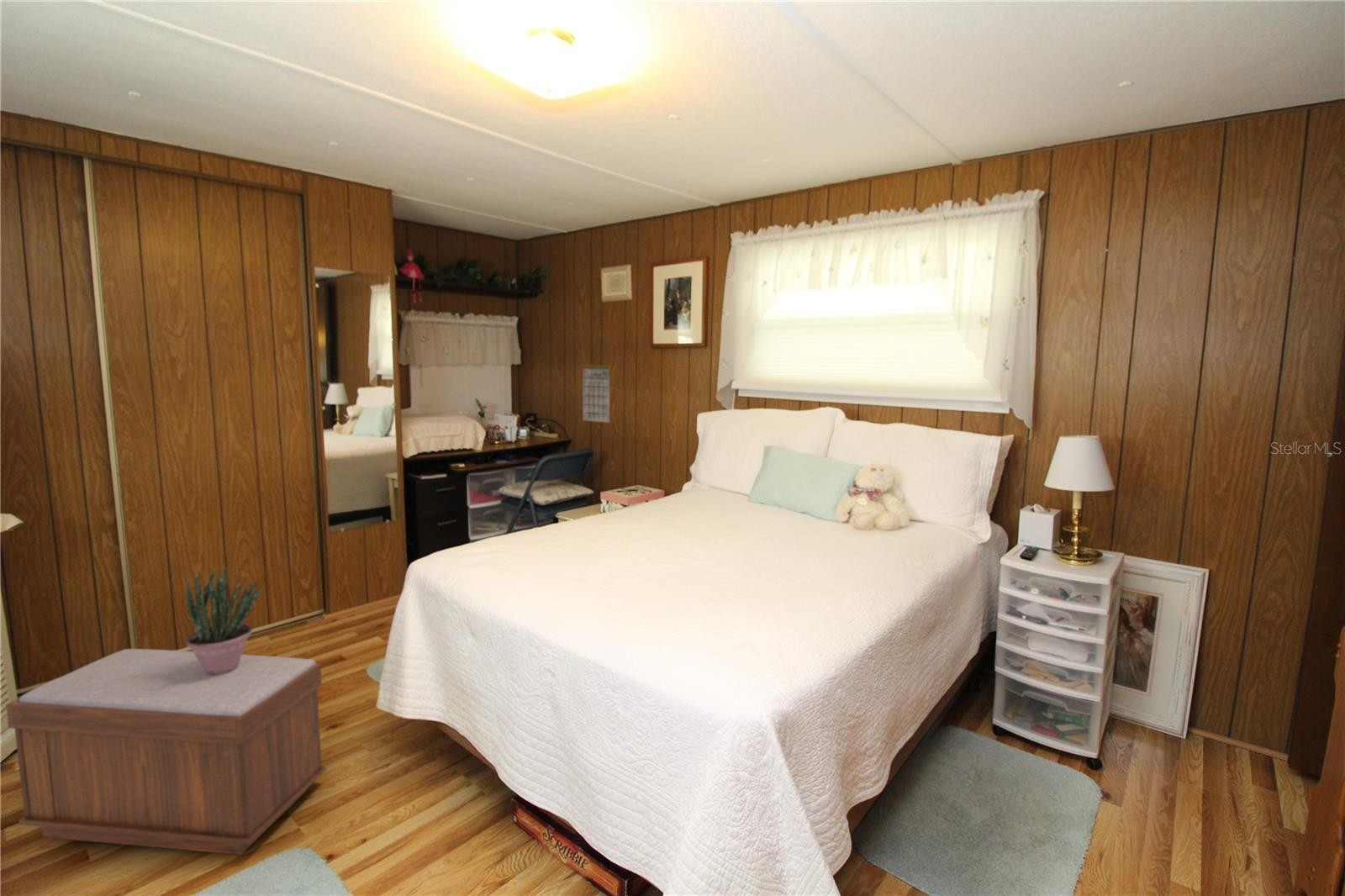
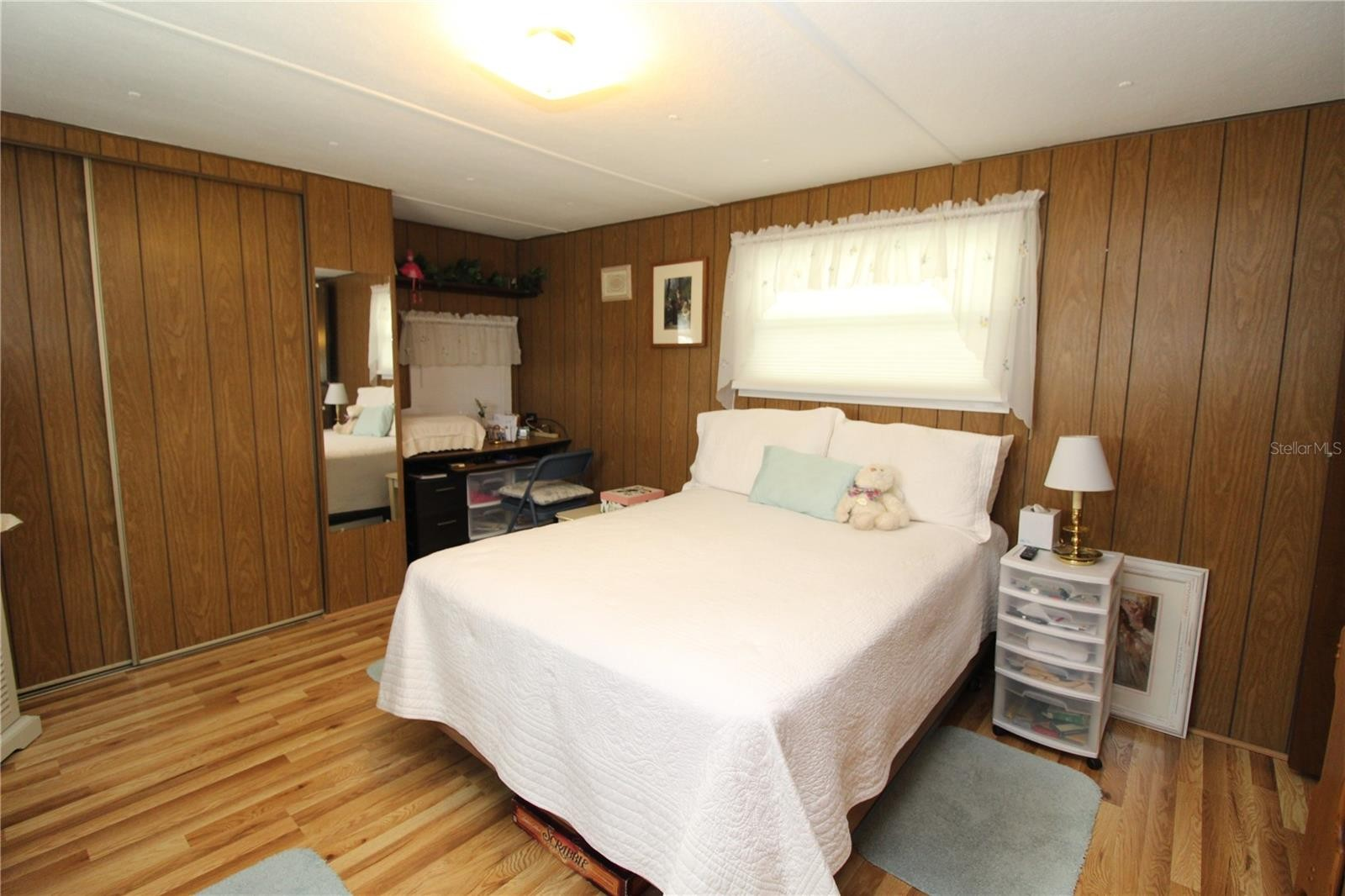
- bench (180, 742)
- potted plant (224, 616)
- calendar (596, 387)
